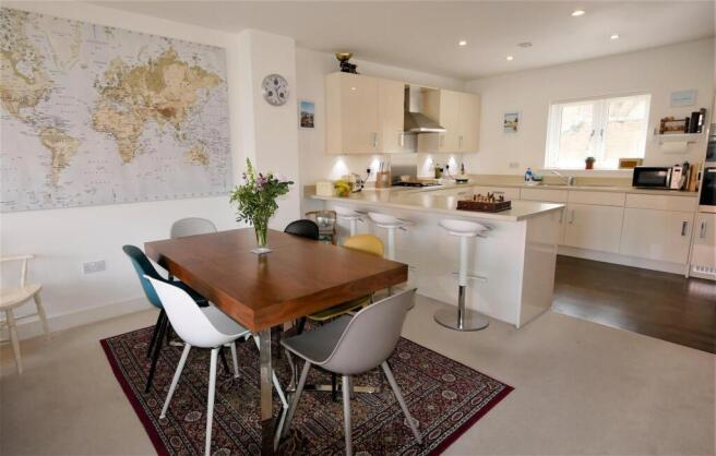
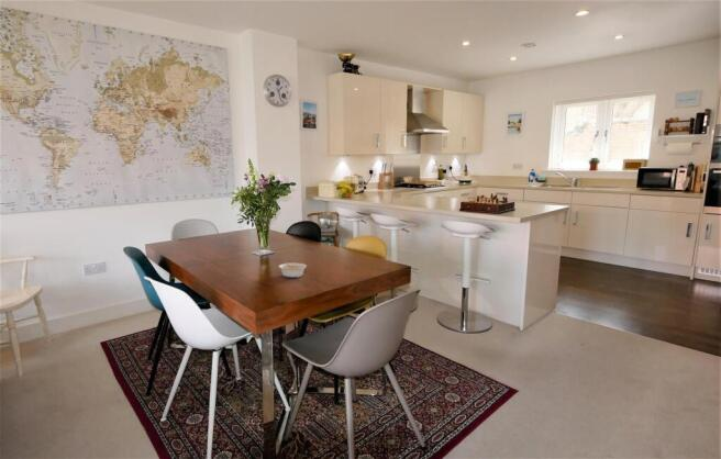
+ legume (291, 269)
